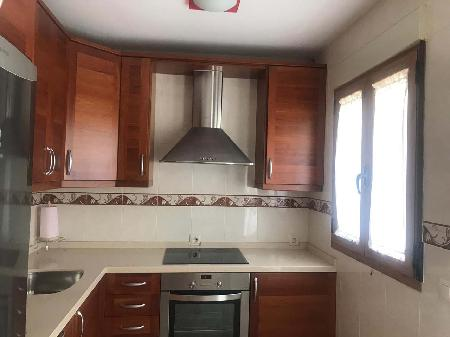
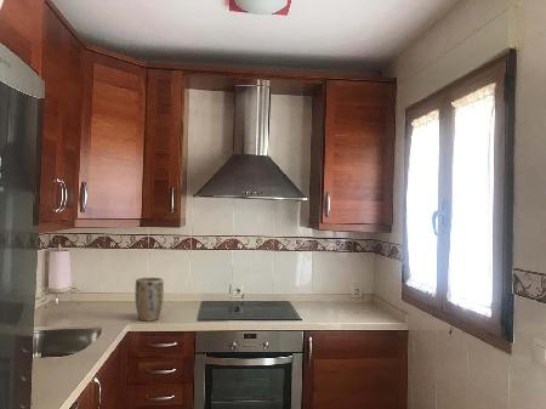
+ plant pot (148, 299)
